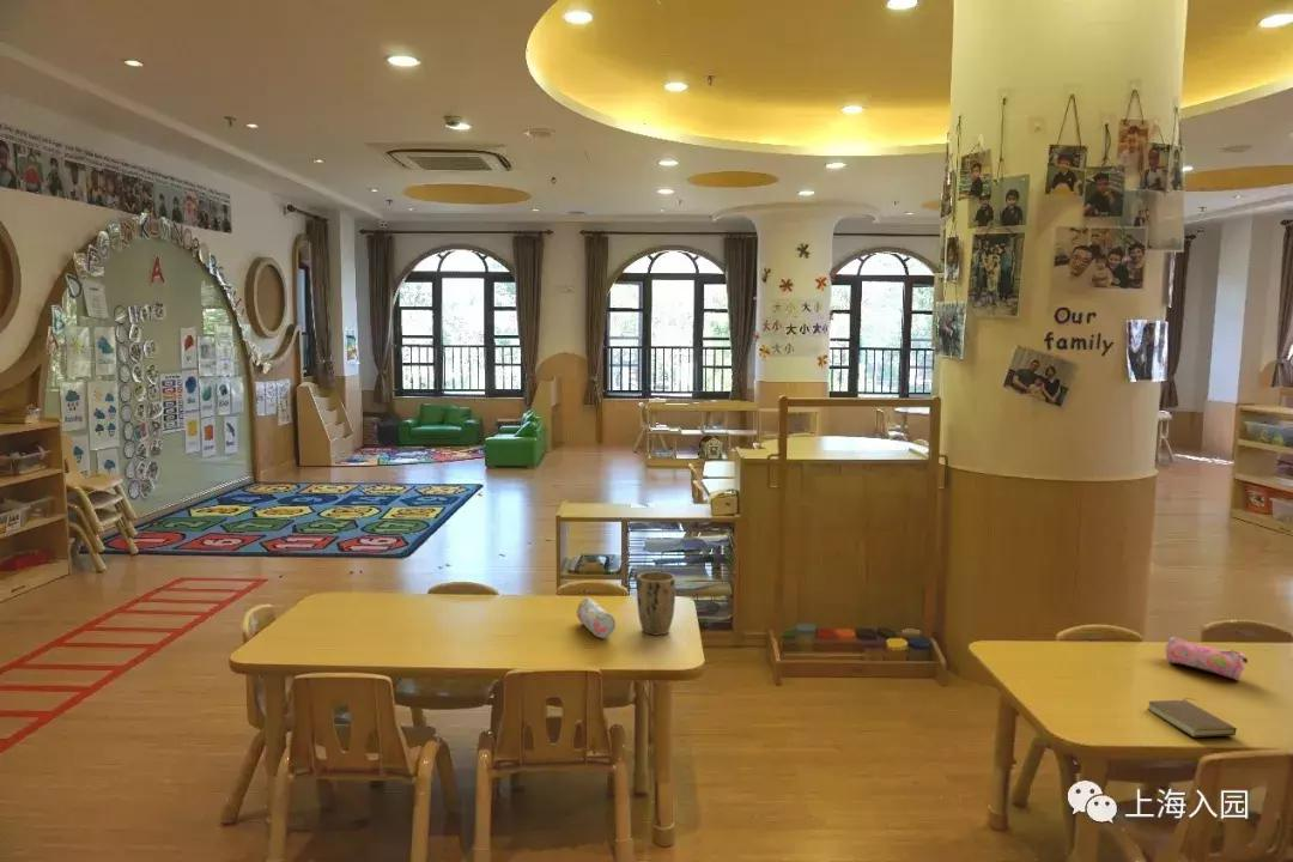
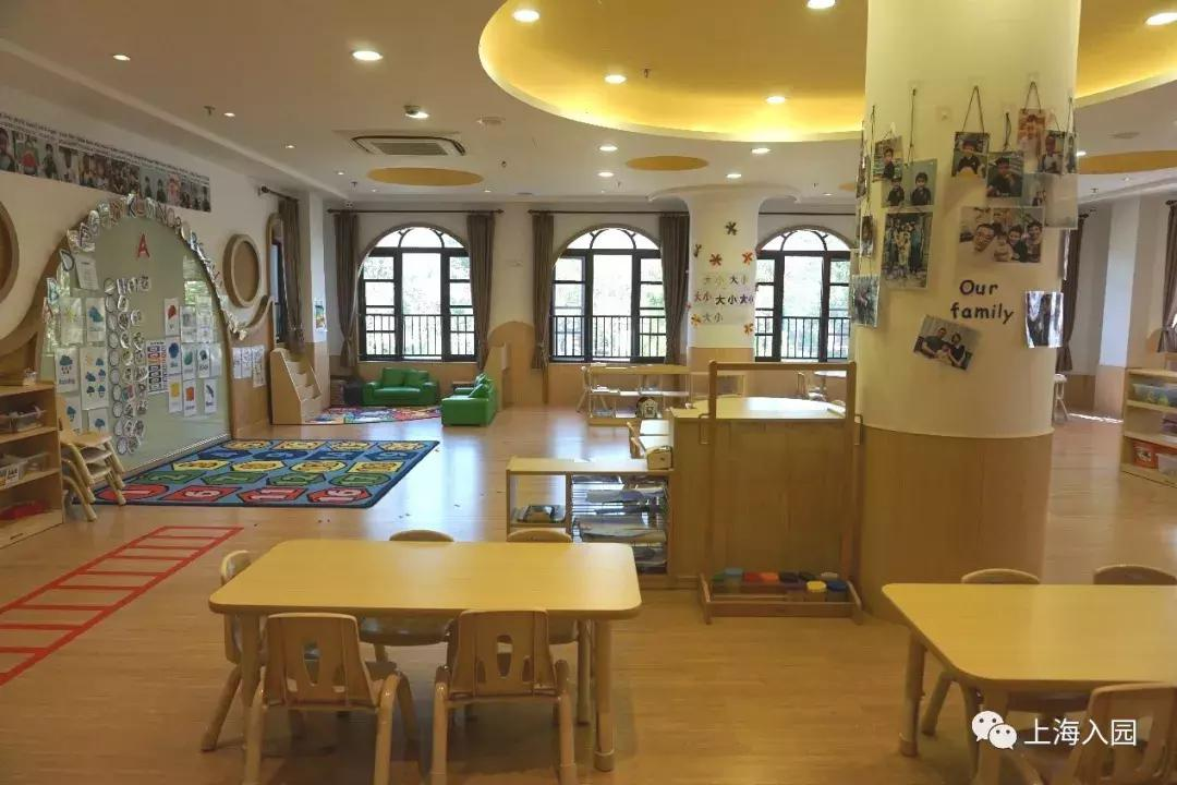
- pencil case (1204, 656)
- book (1195, 716)
- plant pot (655, 603)
- pencil case (595, 617)
